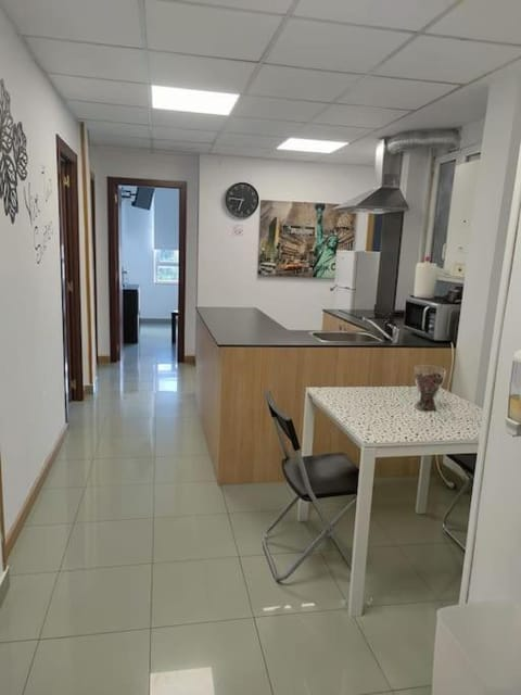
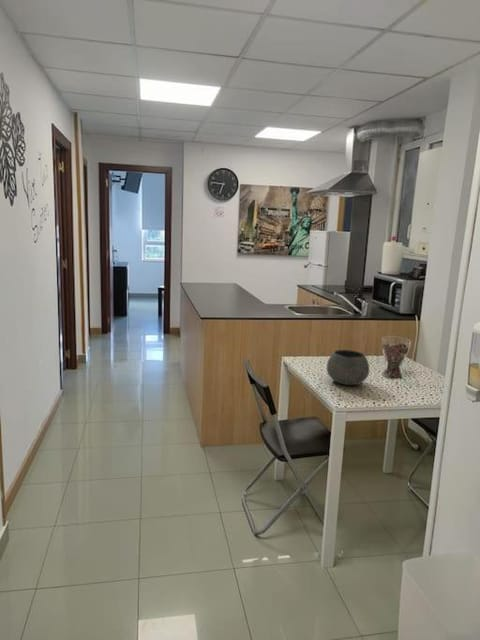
+ bowl (347, 367)
